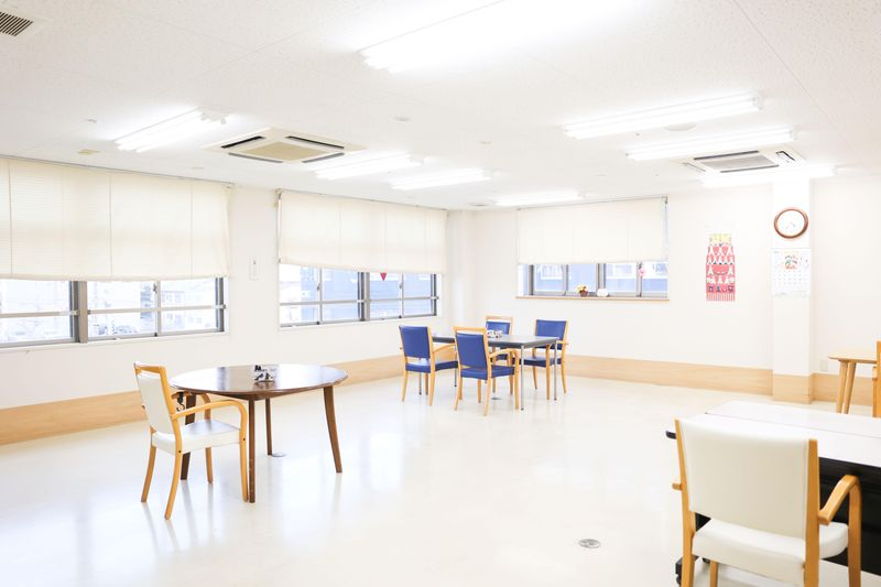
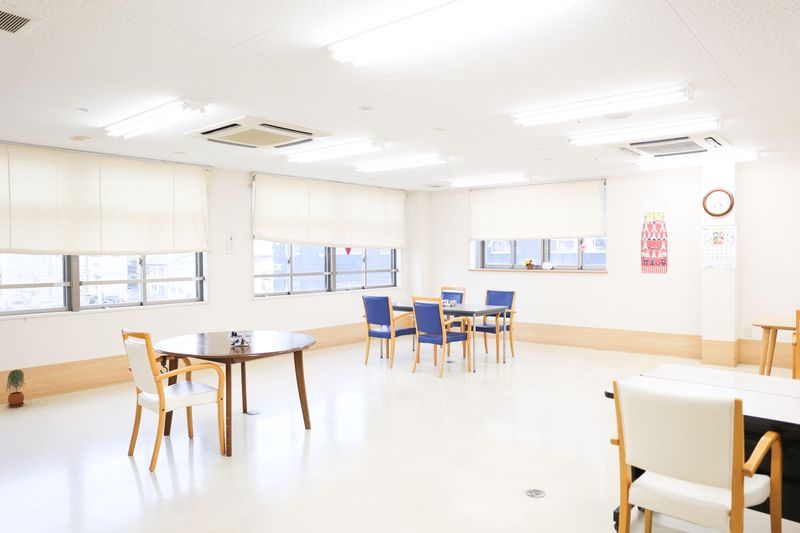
+ potted plant (14, 388)
